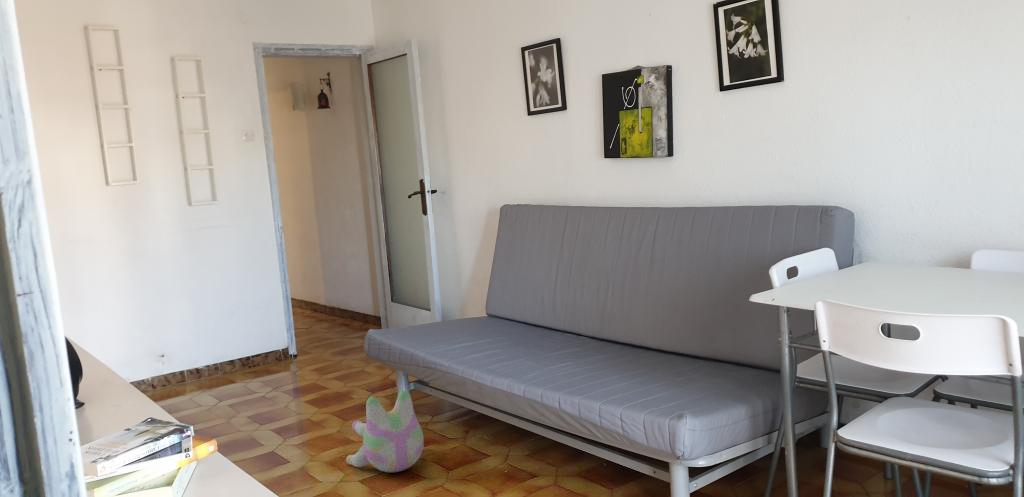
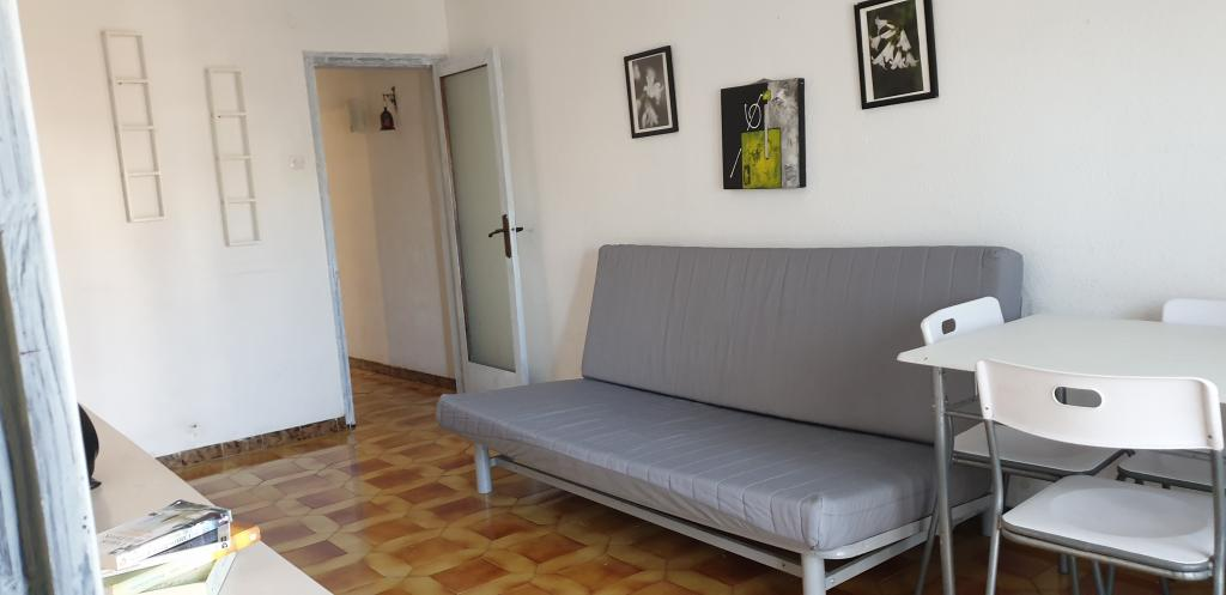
- plush toy (389, 429)
